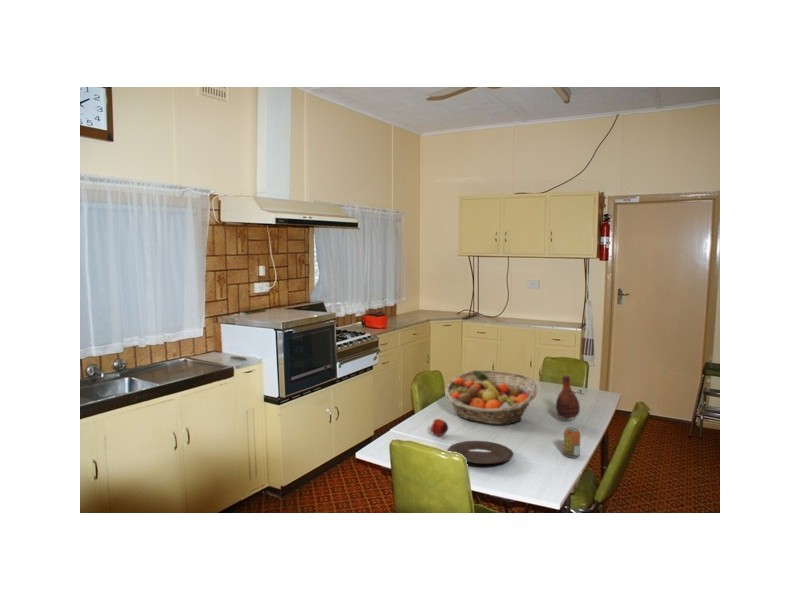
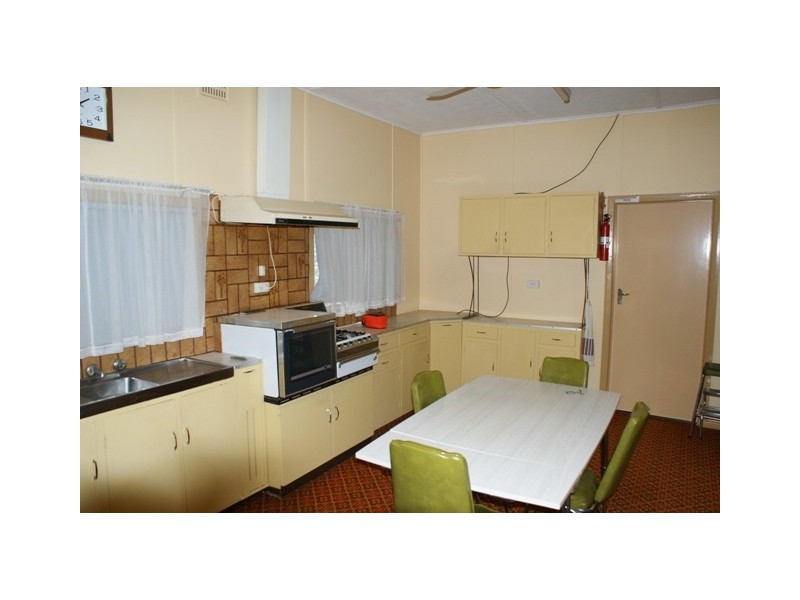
- vase (569, 395)
- beverage can (571, 442)
- fruit basket (489, 395)
- apple (439, 427)
- plate (480, 454)
